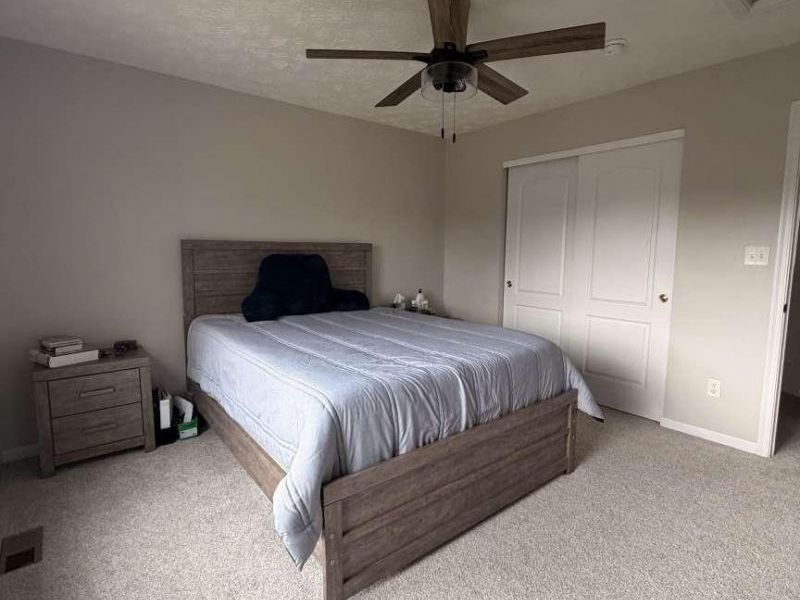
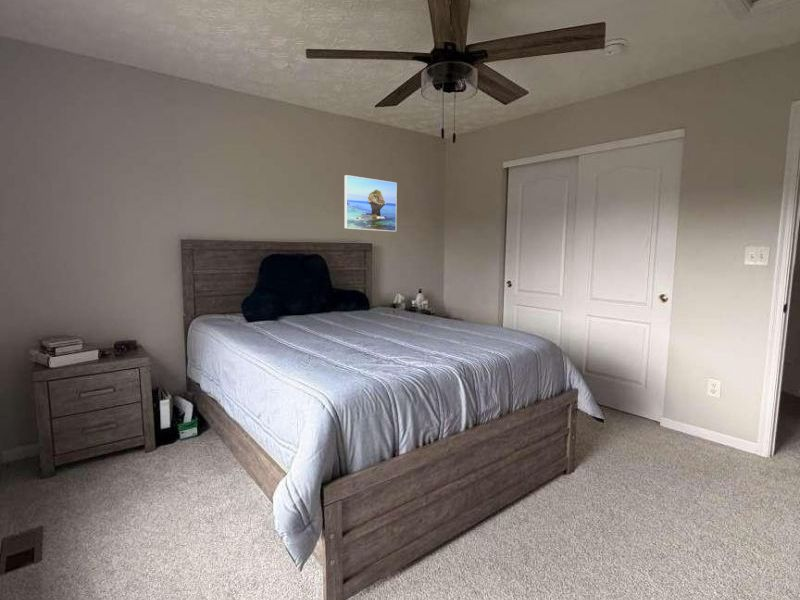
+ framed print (371, 204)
